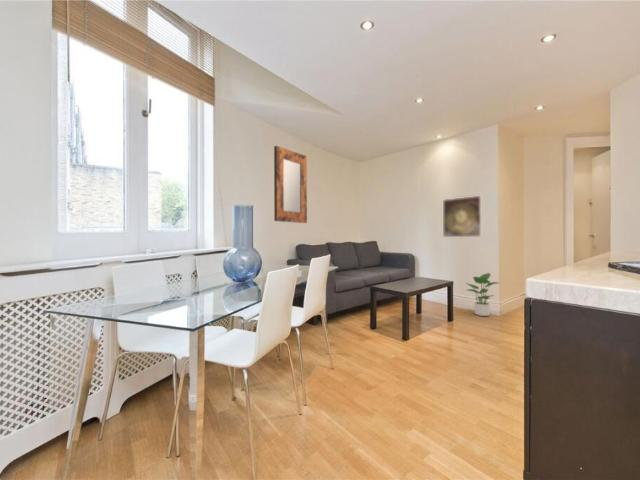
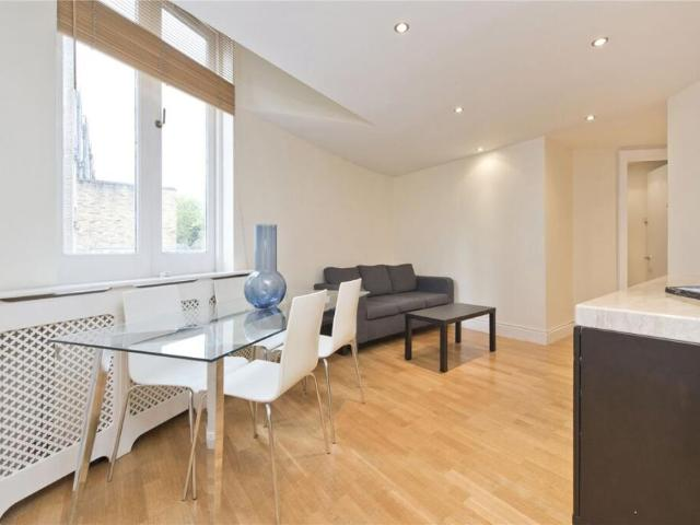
- home mirror (291, 186)
- potted plant (479, 293)
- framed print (461, 217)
